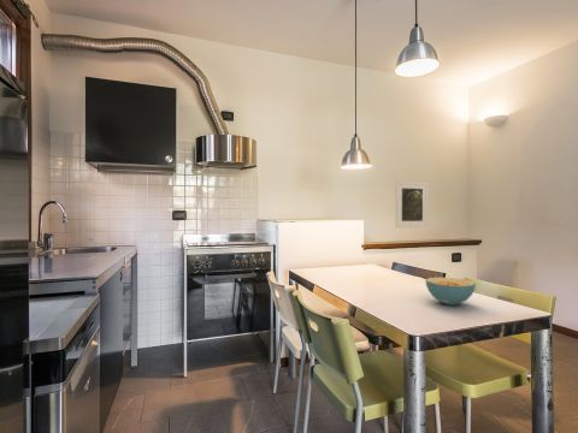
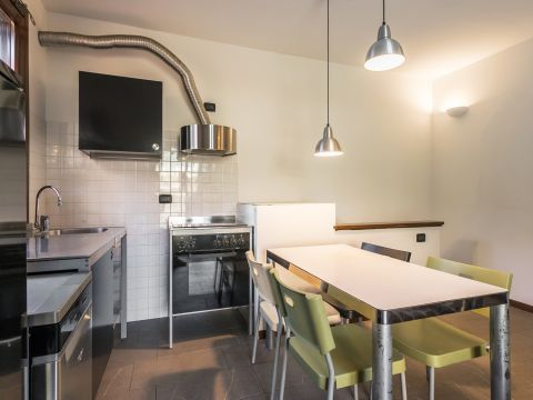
- cereal bowl (449, 292)
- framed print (412, 204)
